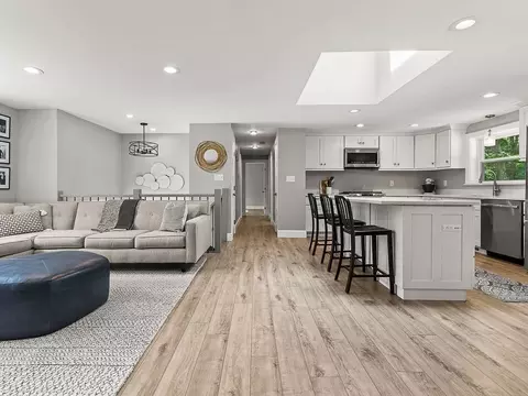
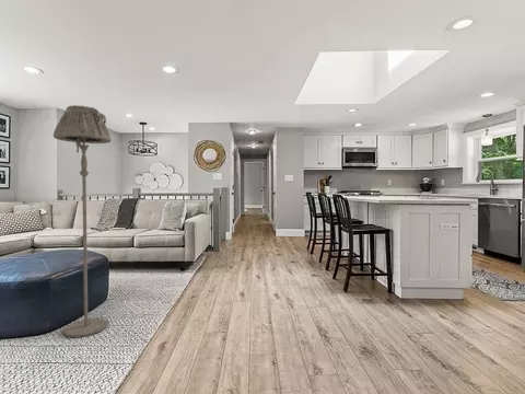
+ floor lamp (84, 219)
